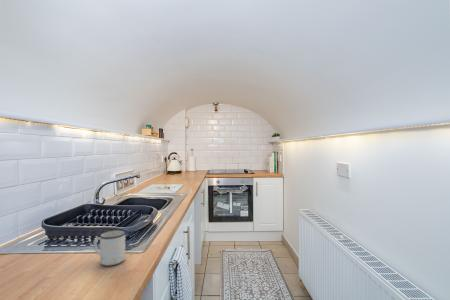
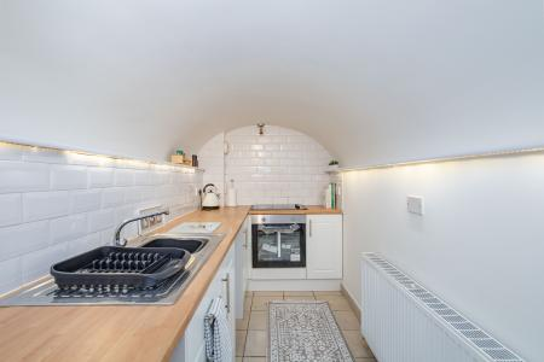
- mug (108, 246)
